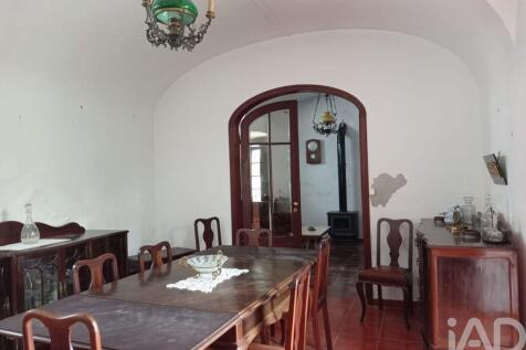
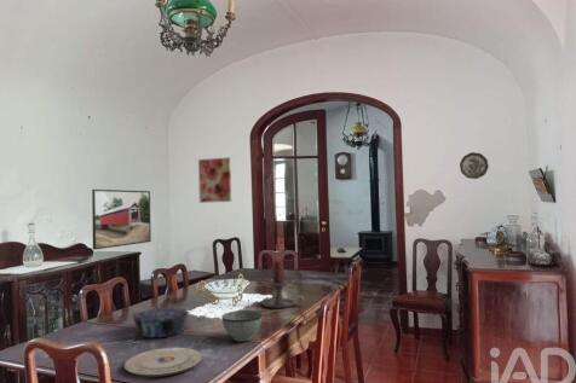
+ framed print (123, 217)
+ wall art (214, 180)
+ decorative bowl (160, 321)
+ plate (163, 361)
+ decorative plate (473, 166)
+ candle holder (282, 283)
+ bowl (242, 326)
